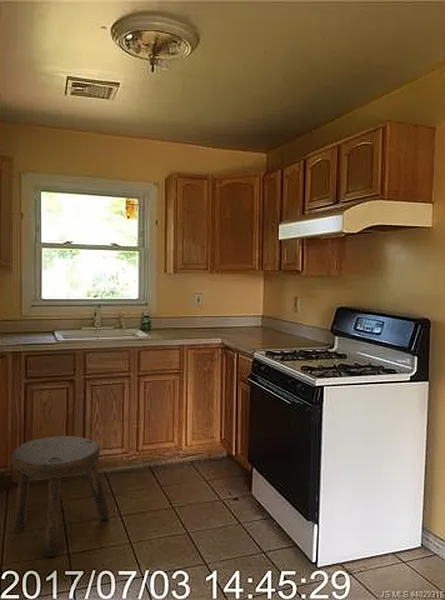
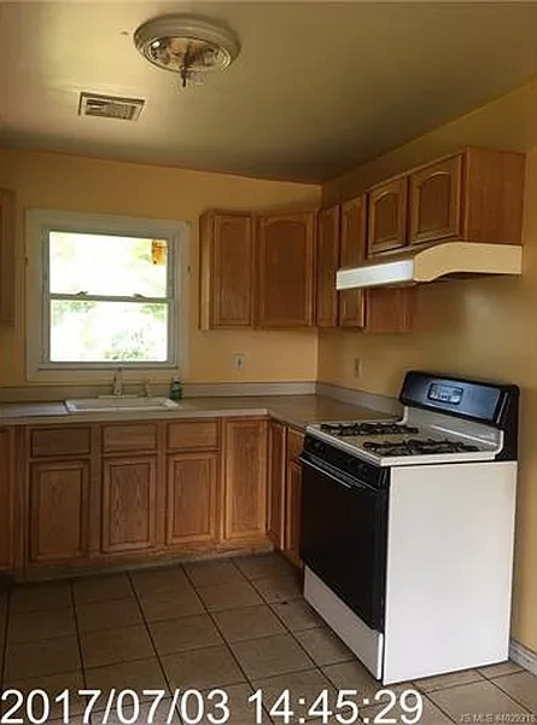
- stool (60, 489)
